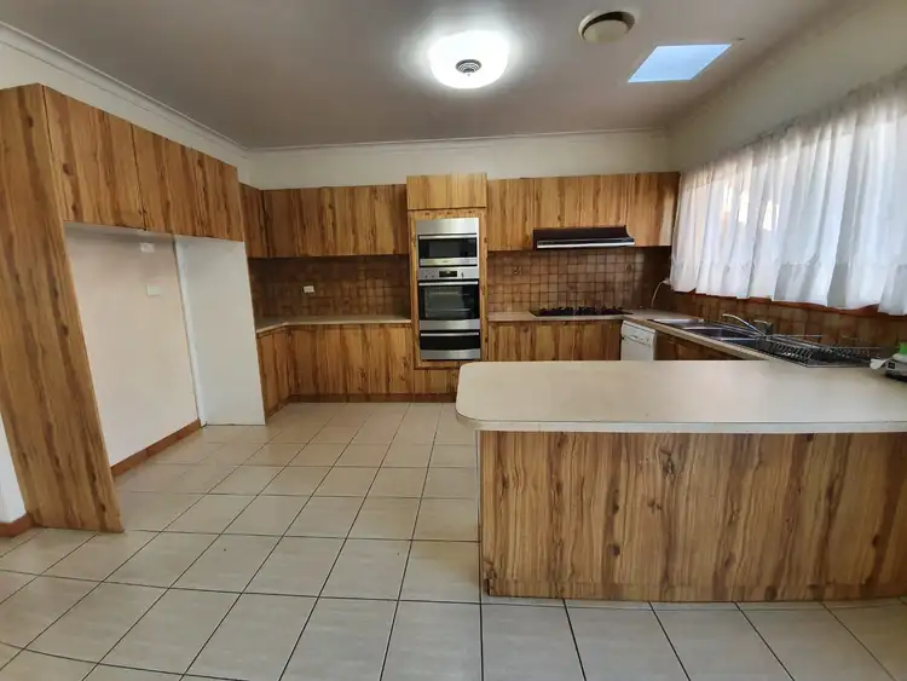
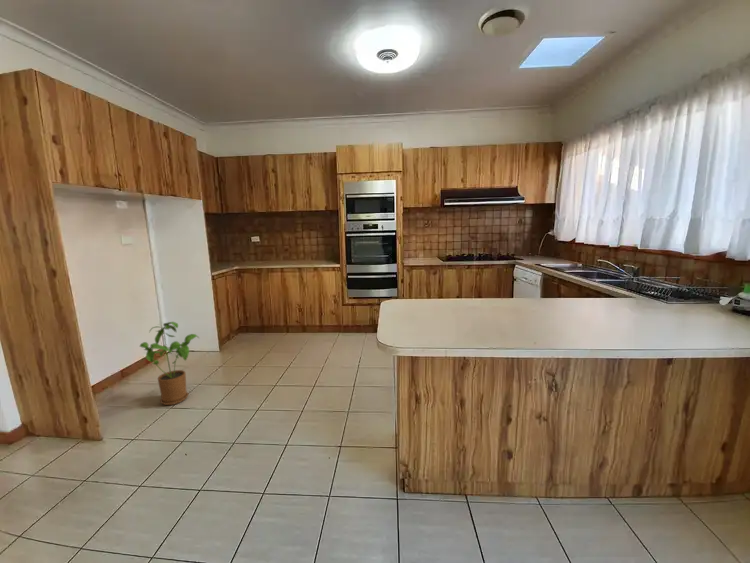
+ house plant (174, 361)
